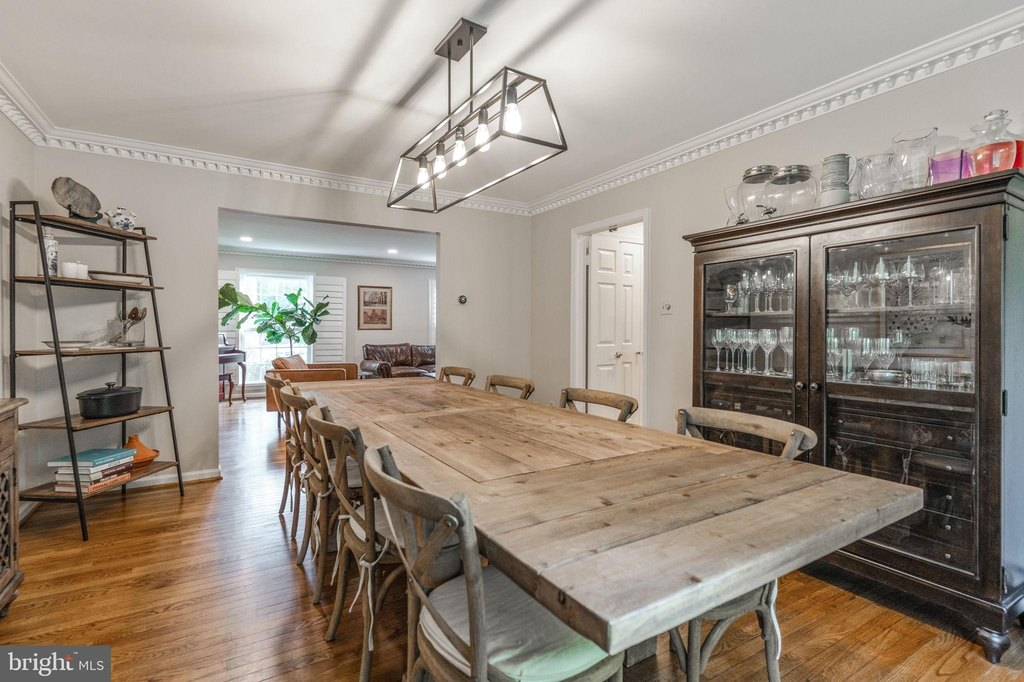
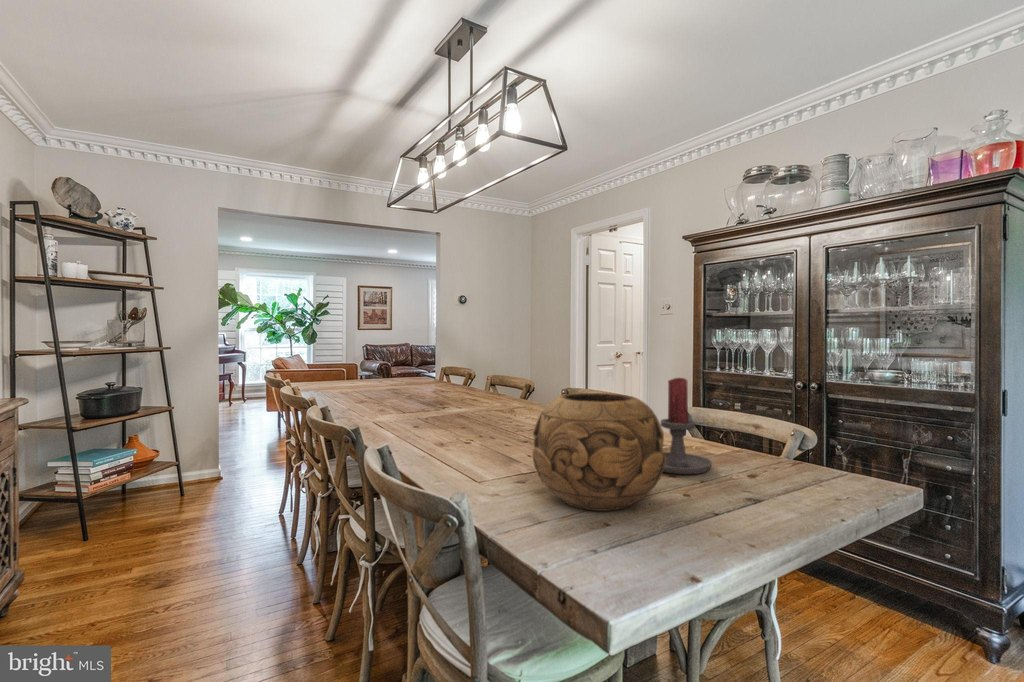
+ candle holder (669, 421)
+ decorative bowl (597, 448)
